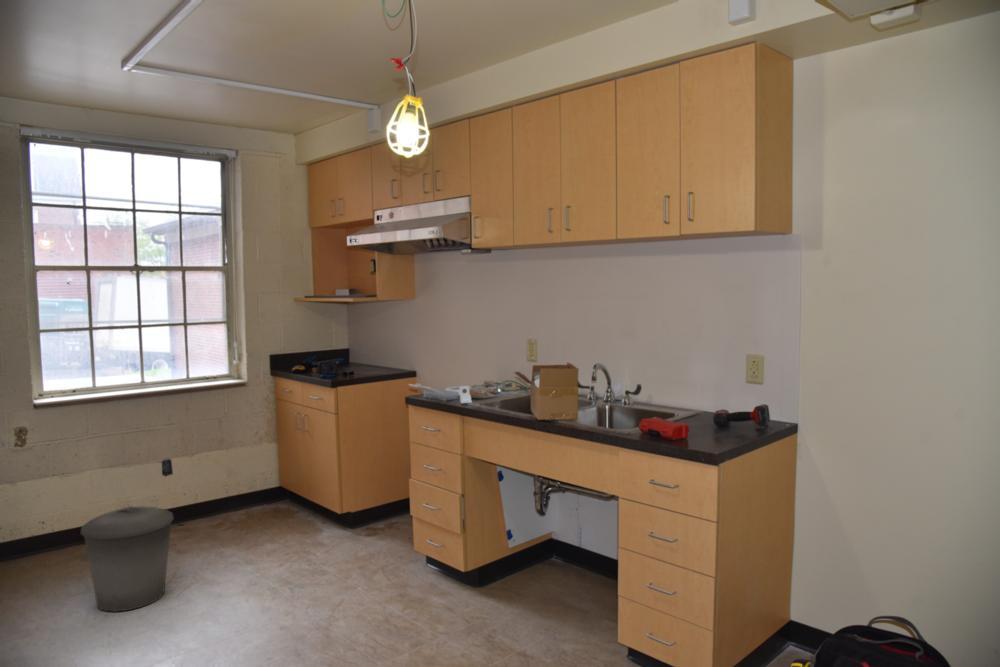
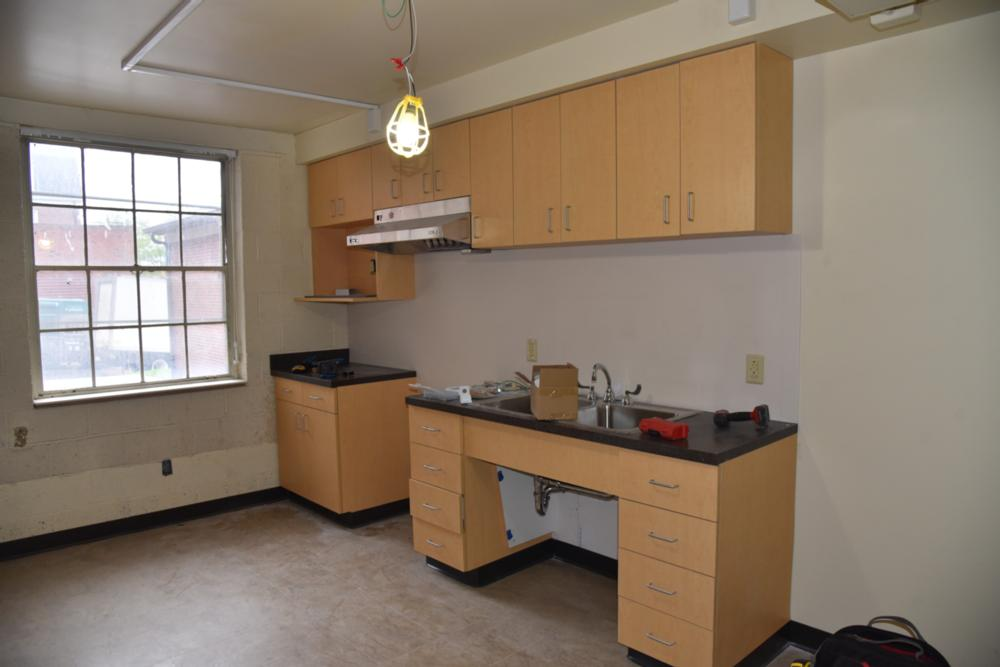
- trash can (129, 552)
